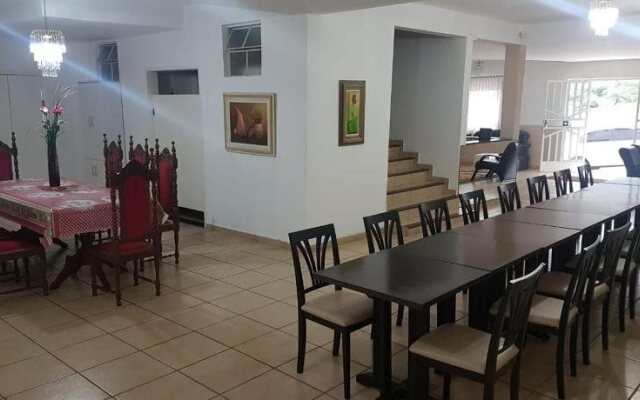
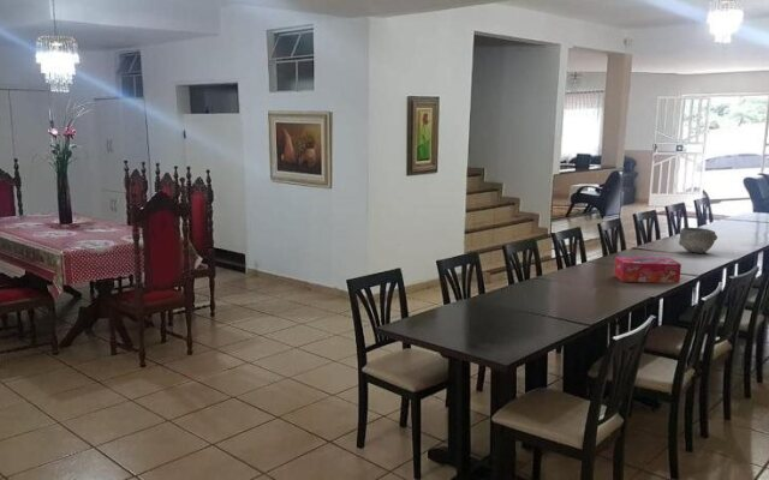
+ tissue box (646, 269)
+ bowl (697, 240)
